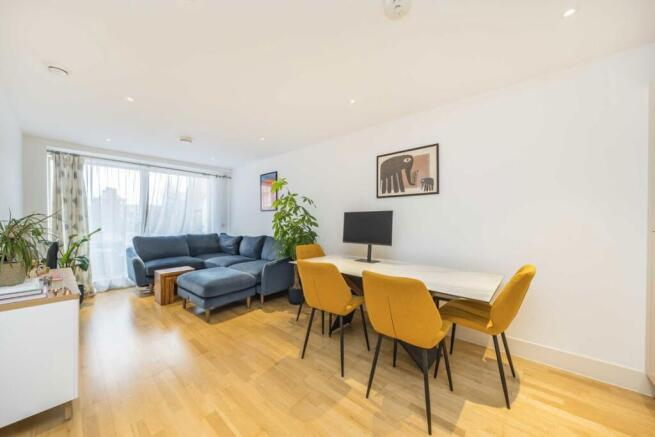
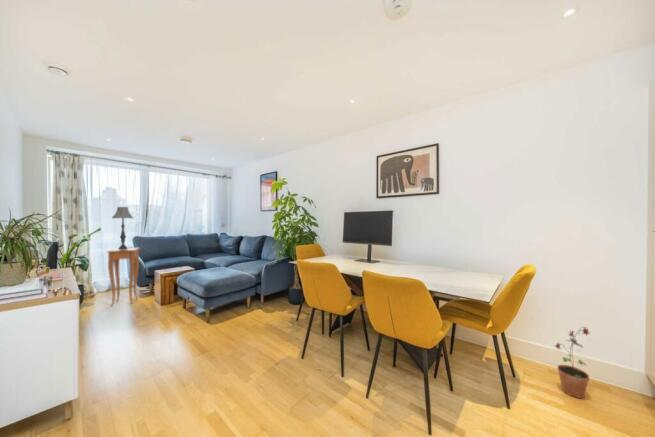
+ side table (119, 277)
+ table lamp (123, 227)
+ potted plant (570, 358)
